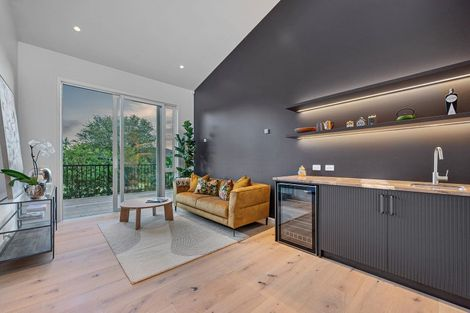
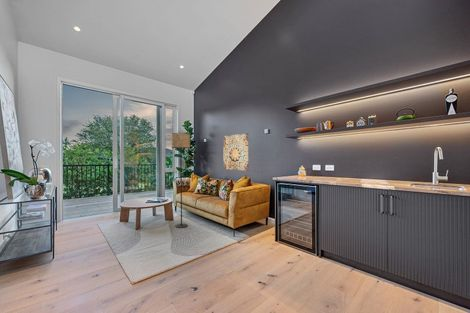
+ wall art (235, 152)
+ floor lamp (181, 179)
